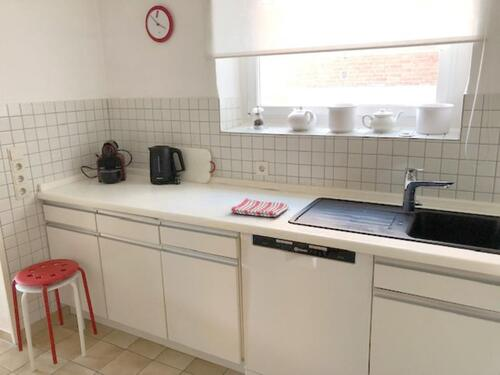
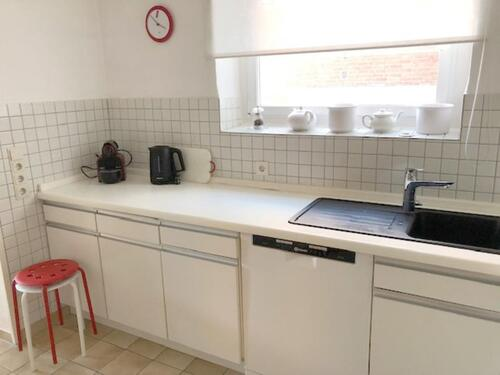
- dish towel (260, 207)
